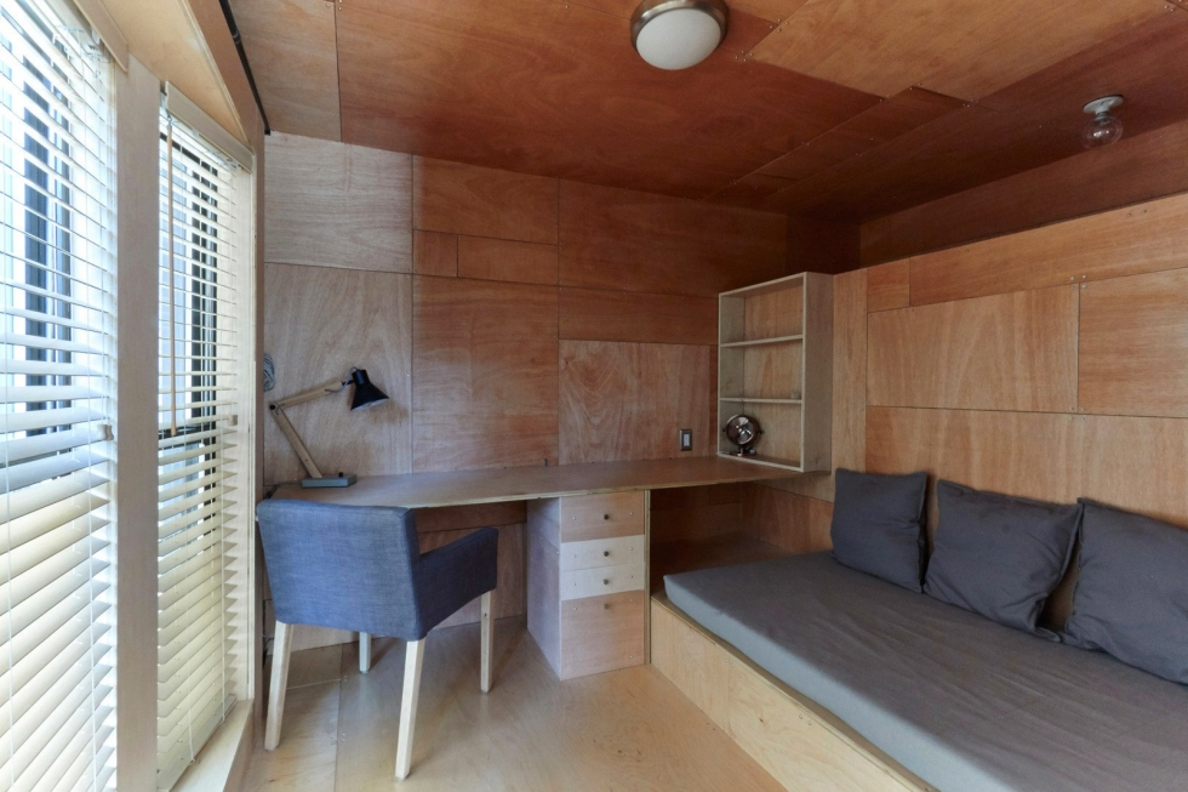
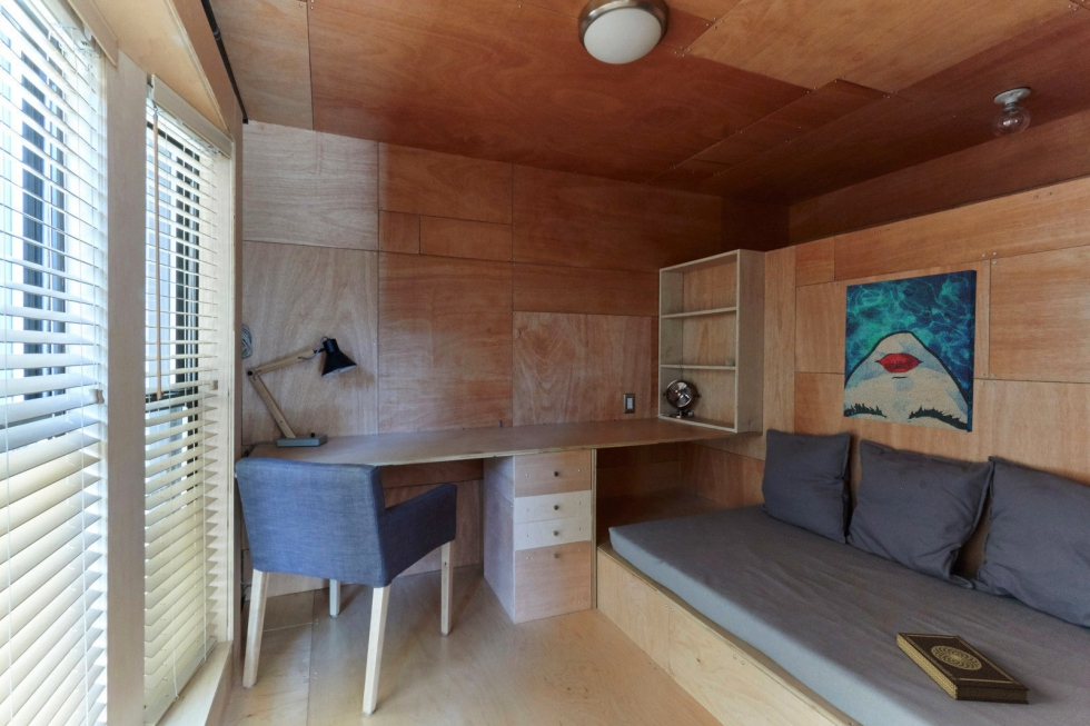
+ wall art (902, 351)
+ book (957, 665)
